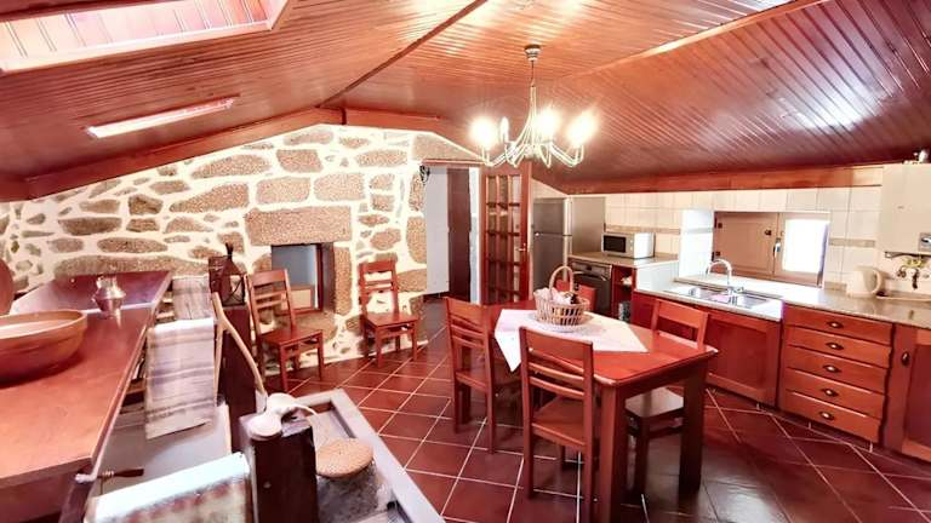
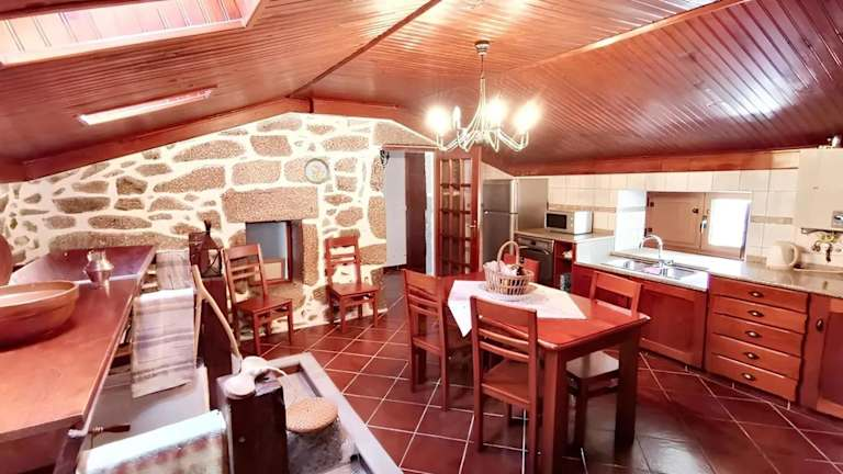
+ decorative plate (316, 171)
